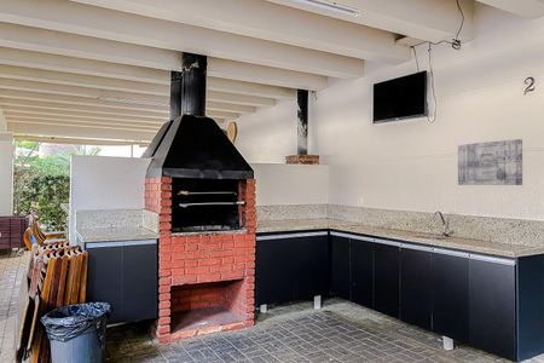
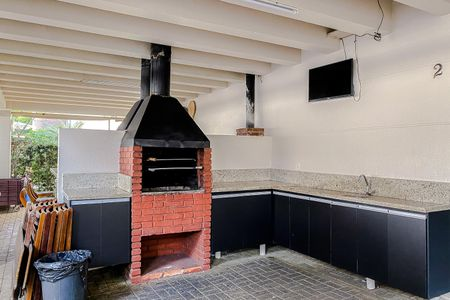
- wall art (487, 163)
